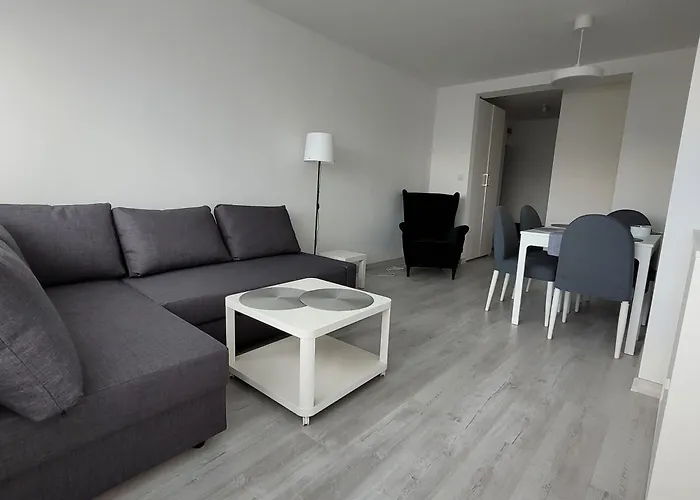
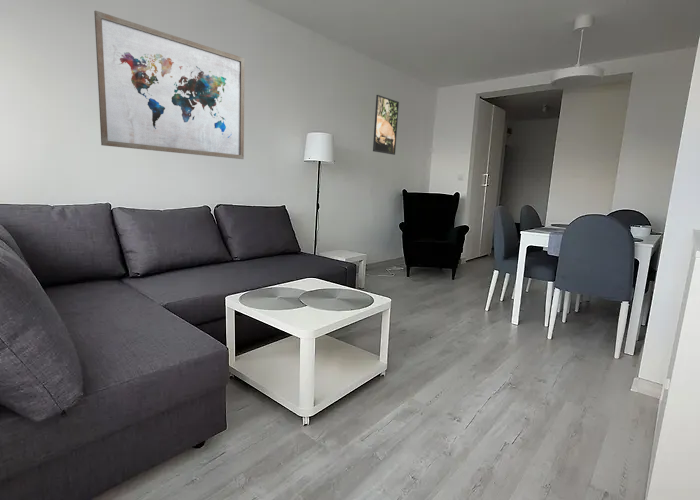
+ wall art (180, 97)
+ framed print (386, 126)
